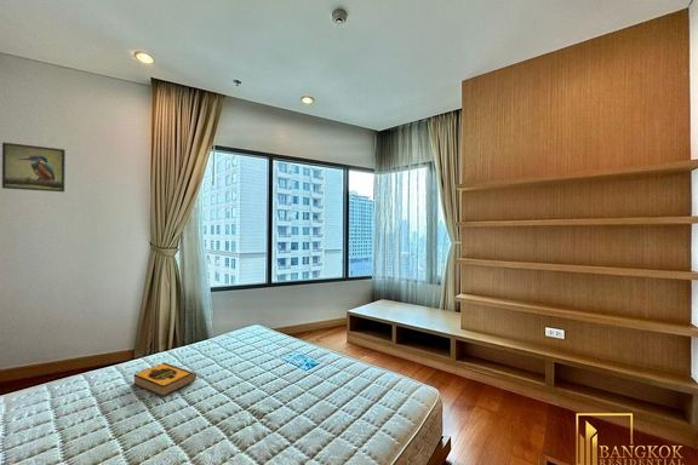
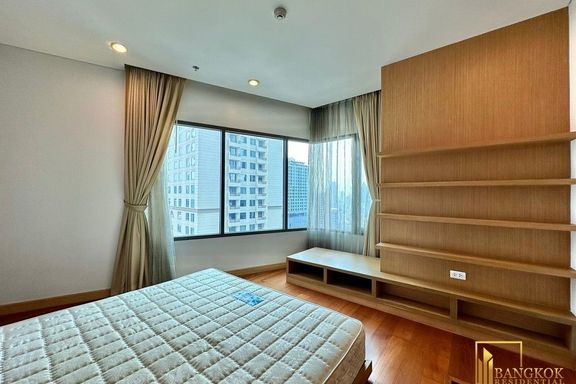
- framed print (34, 167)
- hardback book (165, 377)
